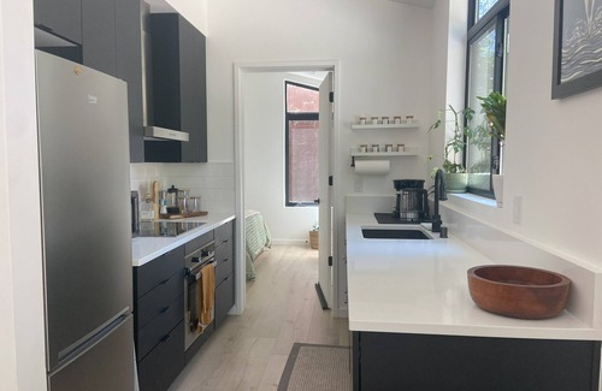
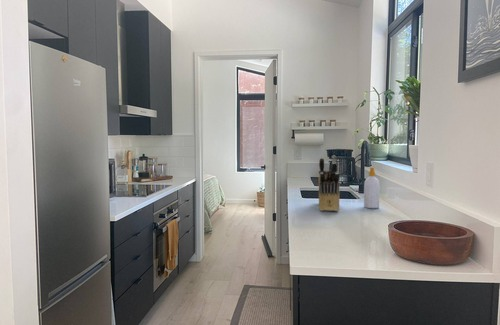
+ knife block (328, 181)
+ soap bottle (371, 187)
